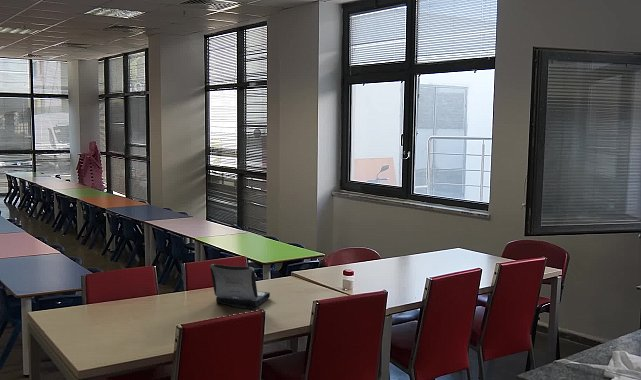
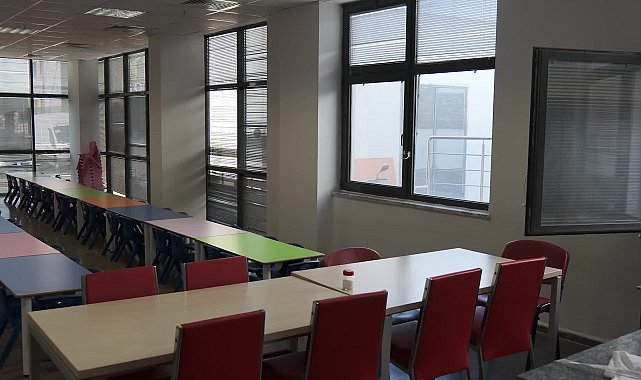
- laptop (241, 281)
